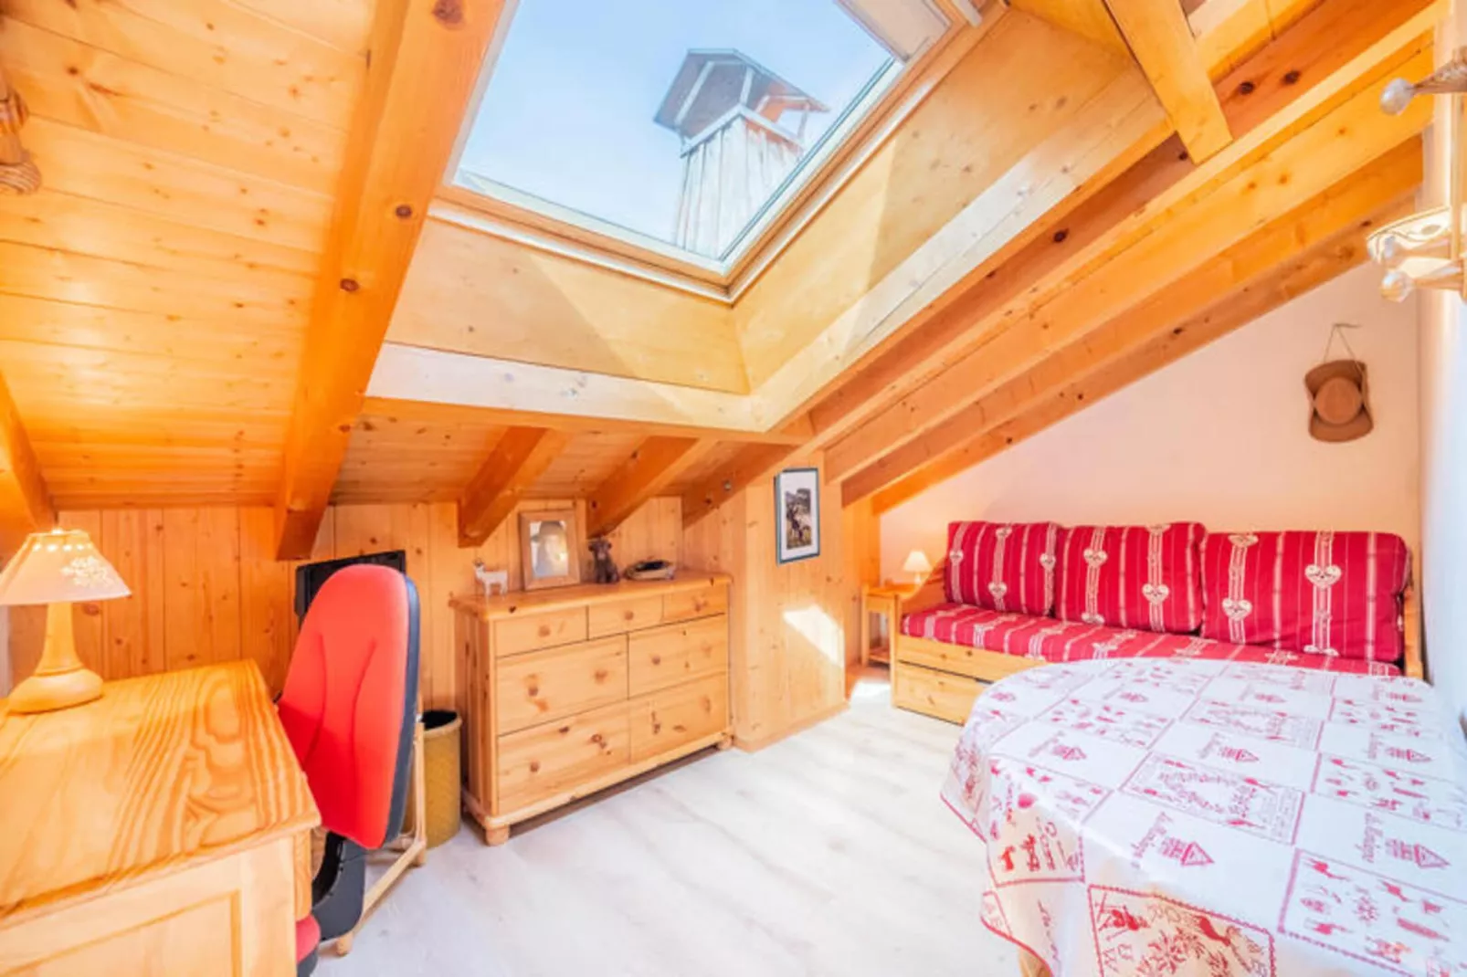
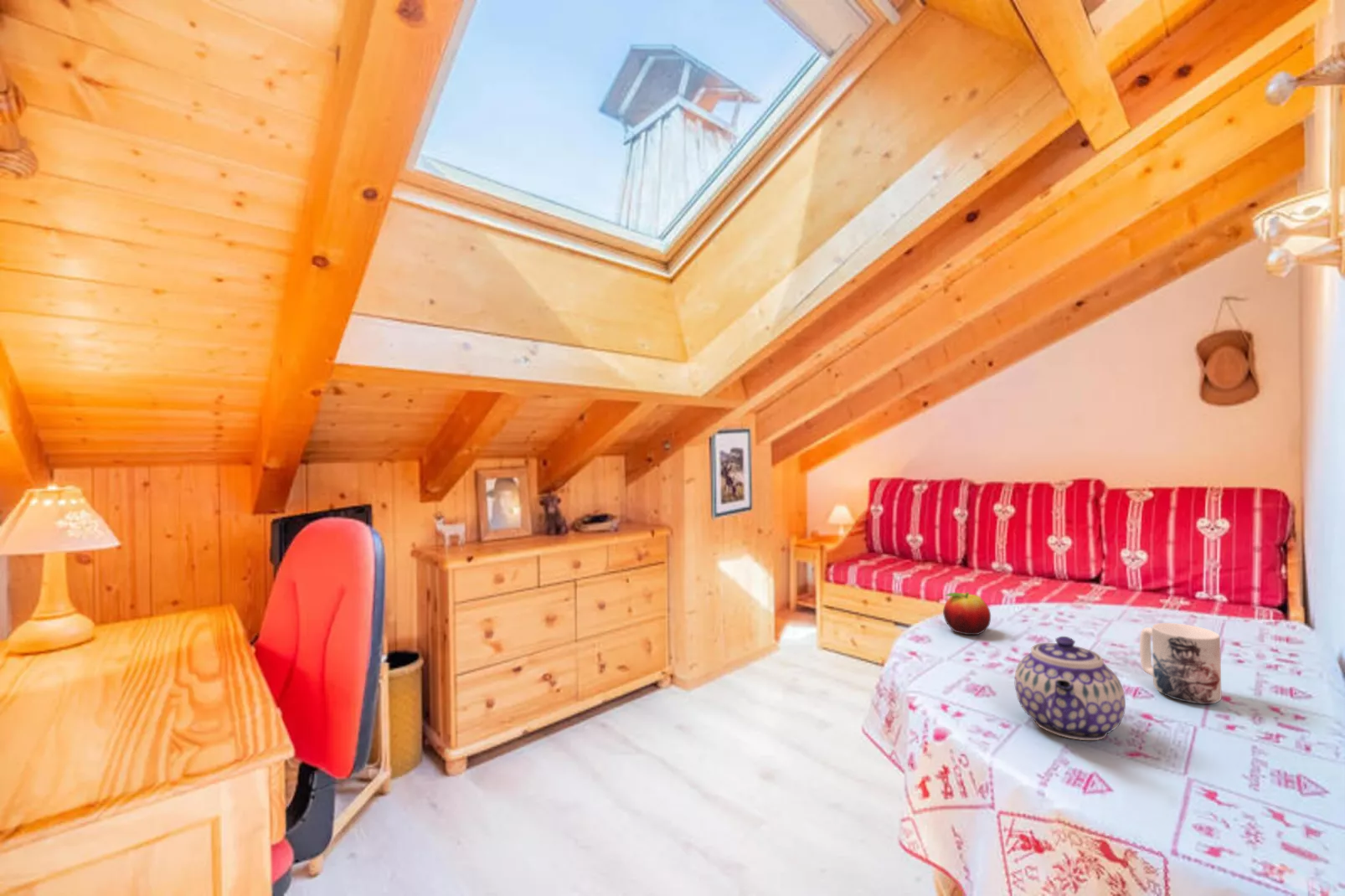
+ mug (1177, 661)
+ fruit (966, 611)
+ teapot (1067, 681)
